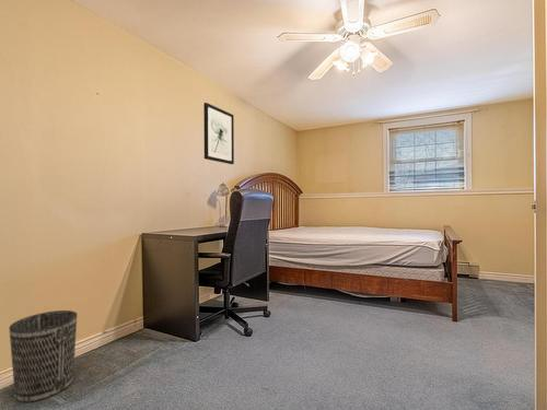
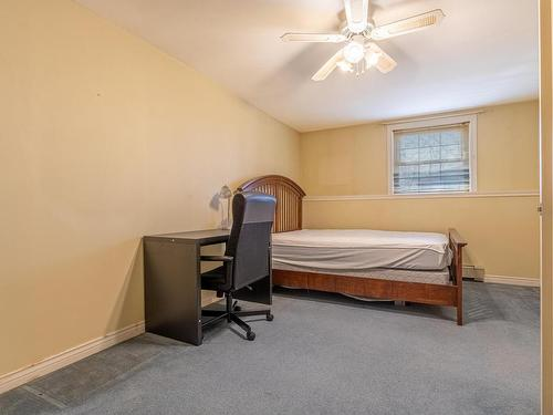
- wall art (219, 134)
- wastebasket (45, 353)
